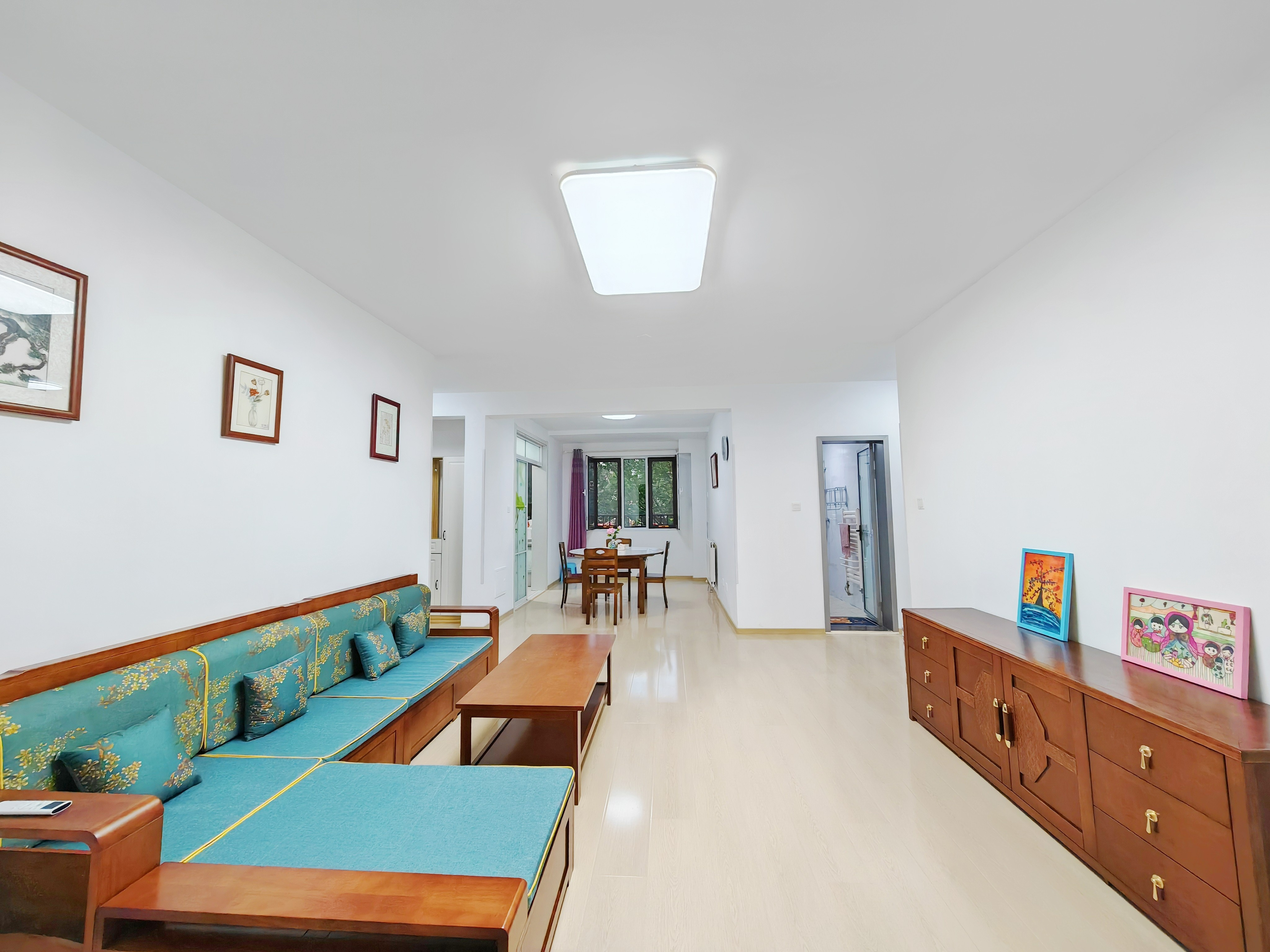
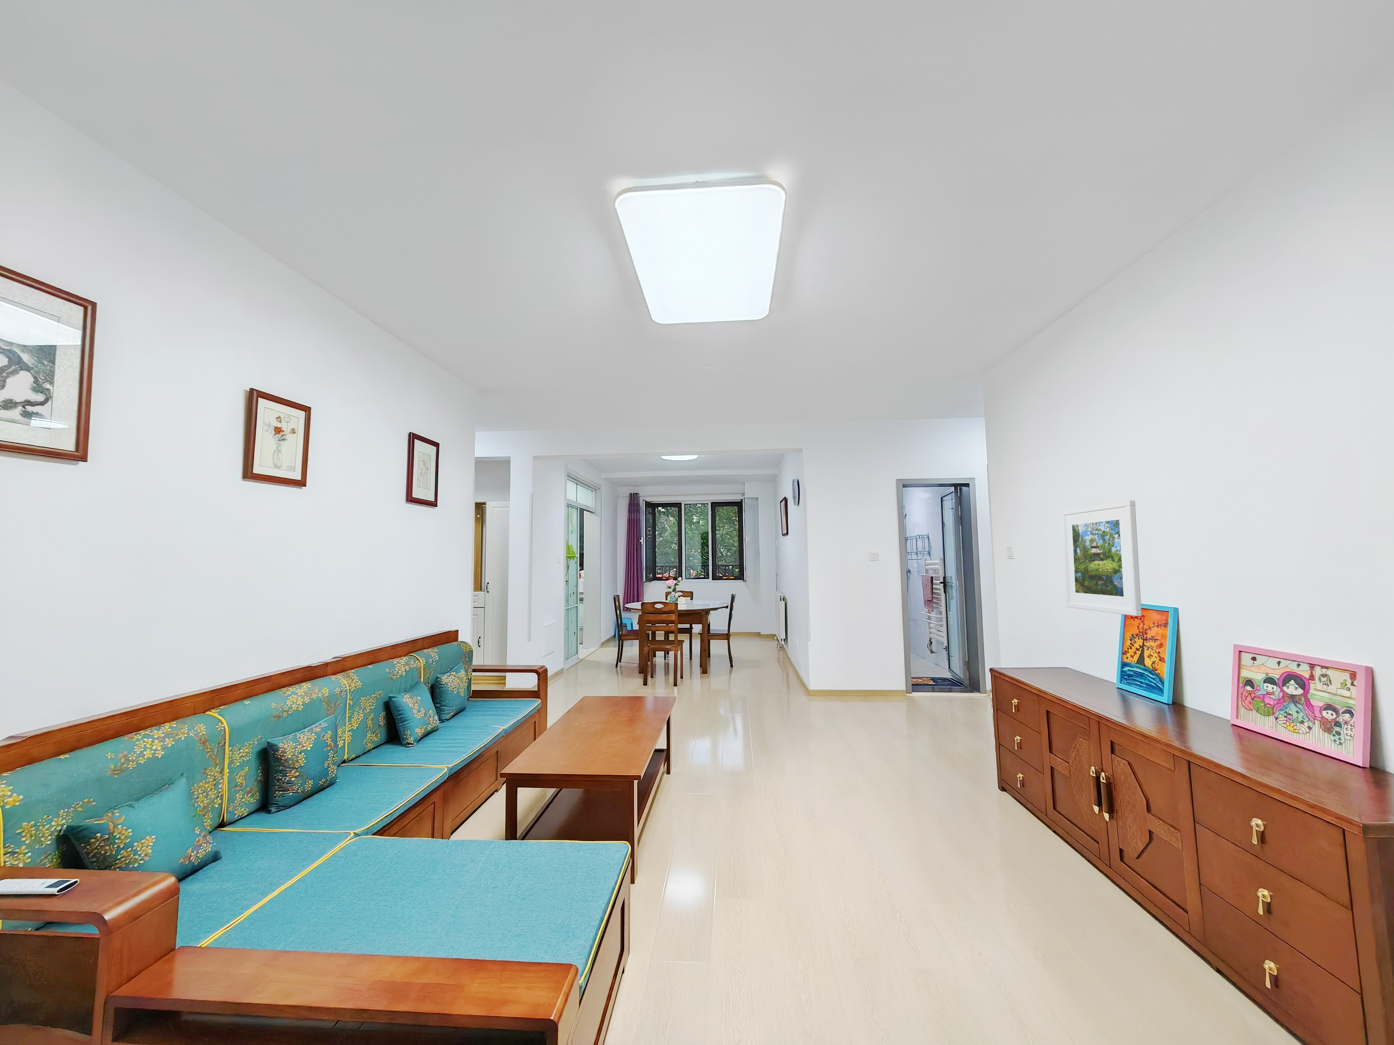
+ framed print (1098, 559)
